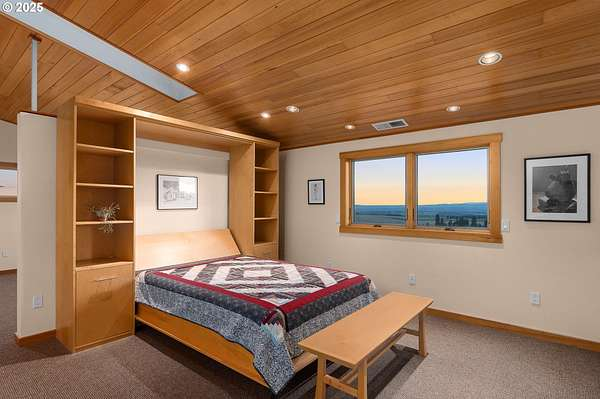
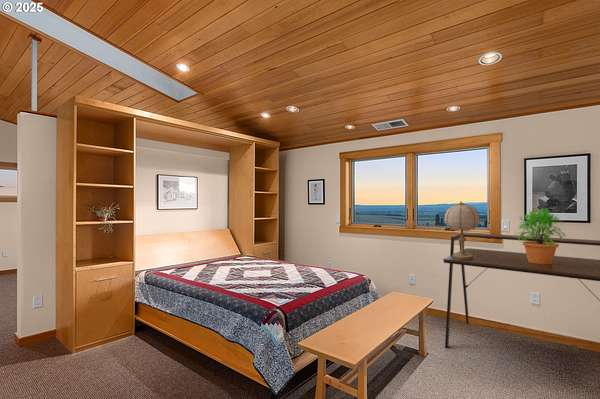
+ table lamp (462, 229)
+ desk (526, 272)
+ potted plant (539, 235)
